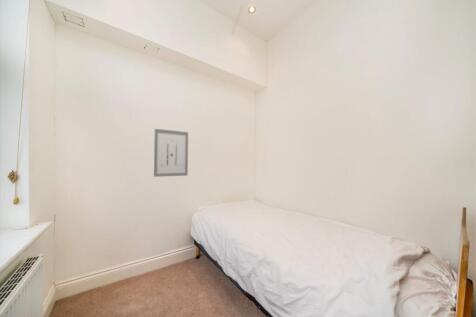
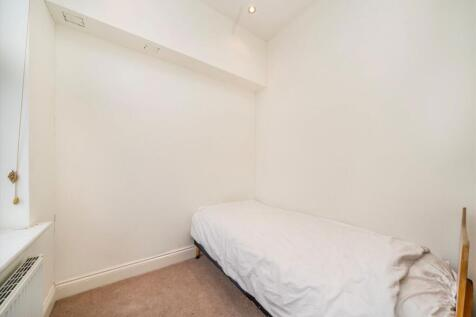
- wall art (171, 153)
